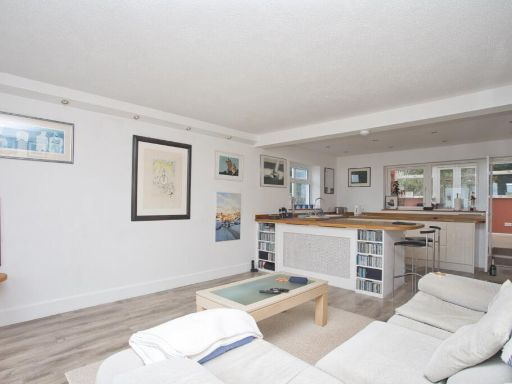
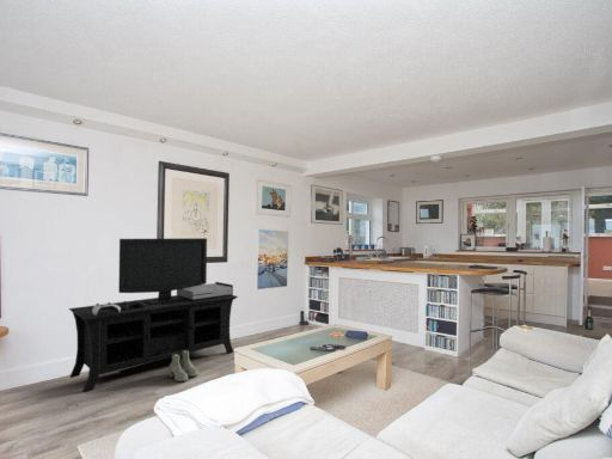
+ boots (183, 365)
+ media console (161, 300)
